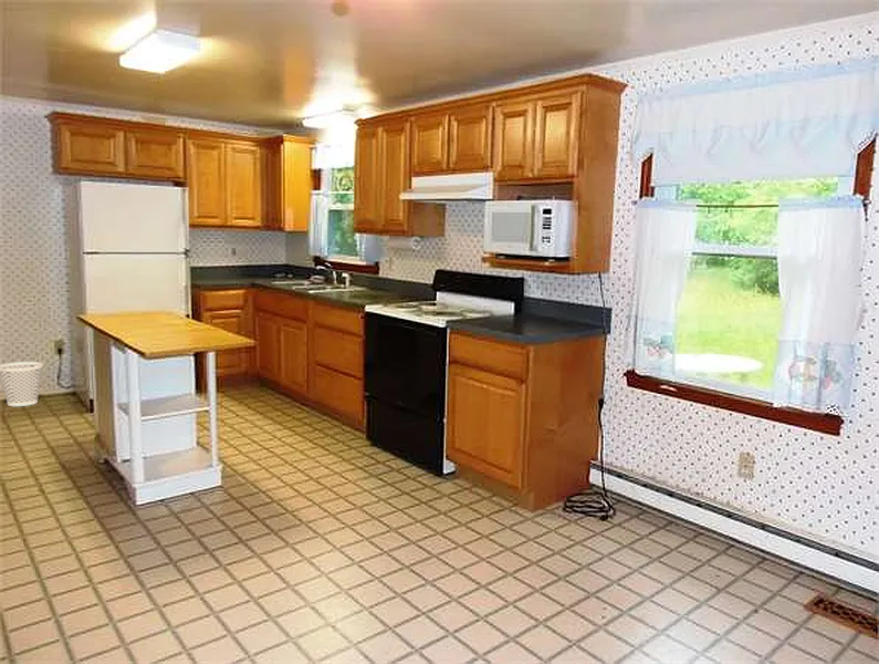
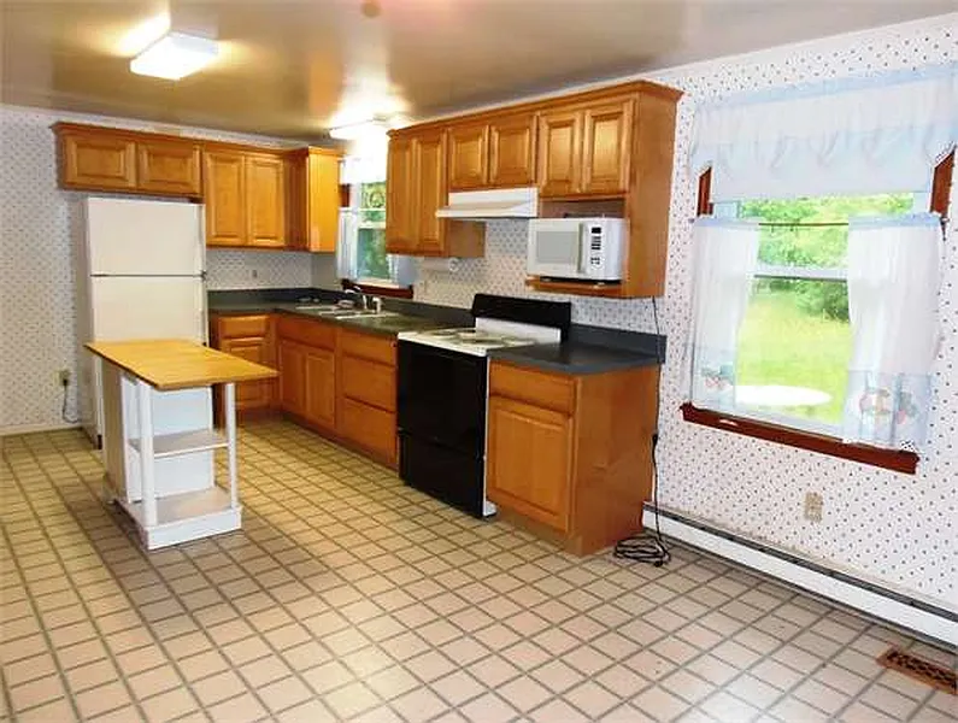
- wastebasket (21, 384)
